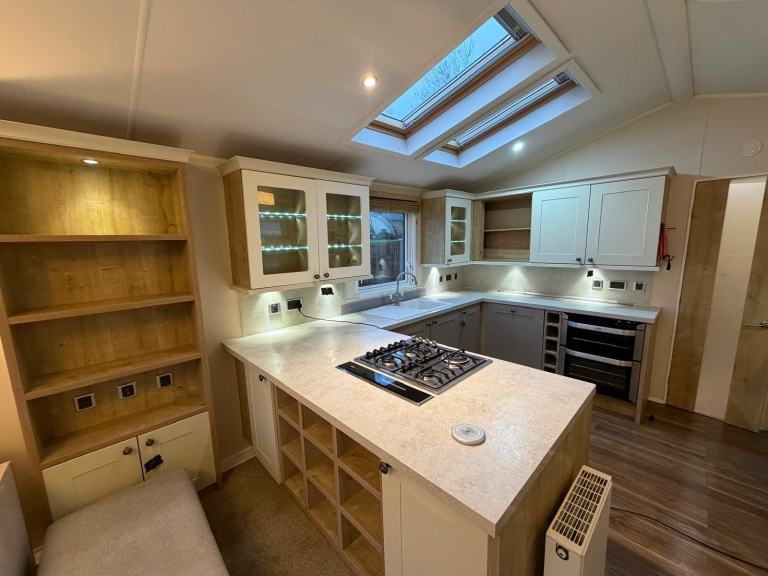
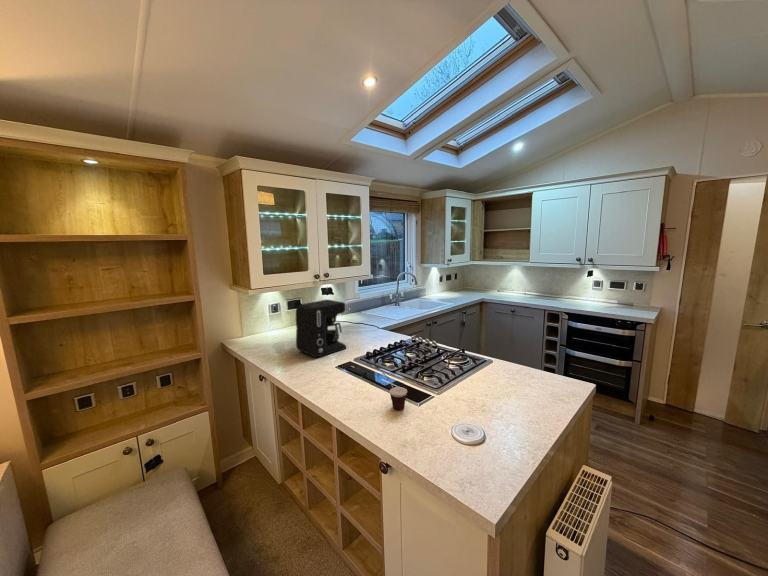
+ coffee maker (323, 326)
+ cup (393, 390)
